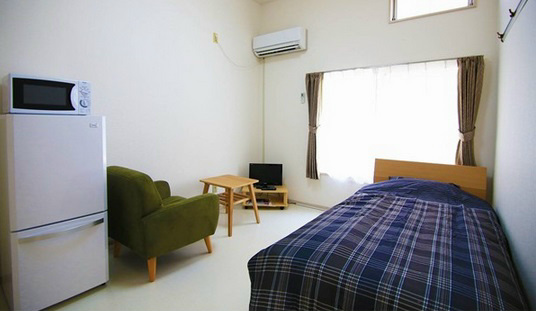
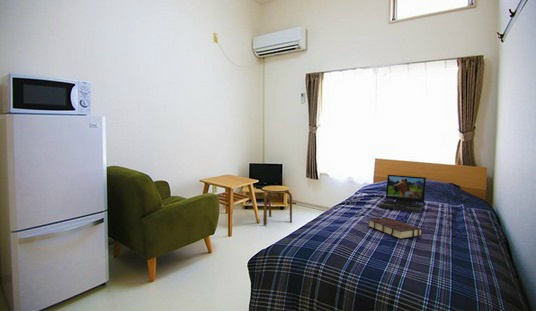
+ laptop (402, 191)
+ stool (270, 204)
+ book (390, 226)
